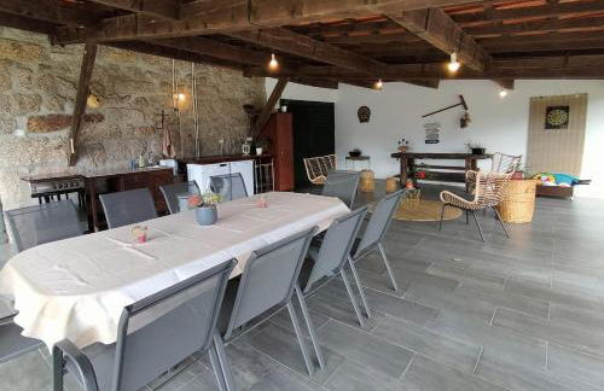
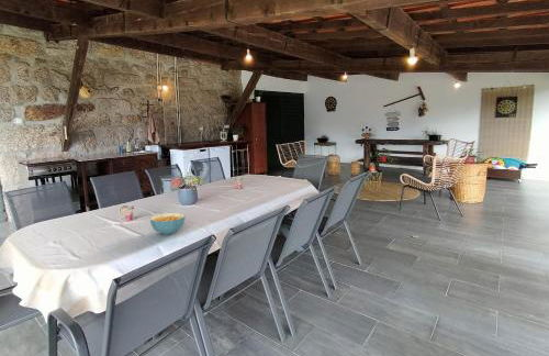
+ cereal bowl (168, 224)
